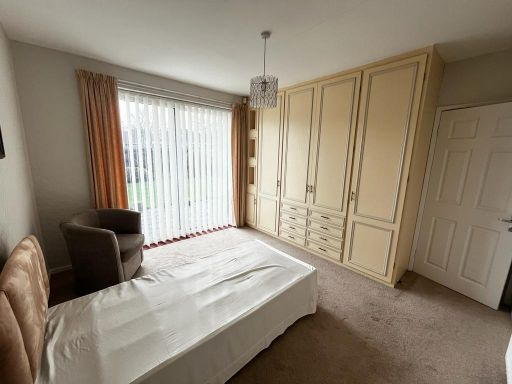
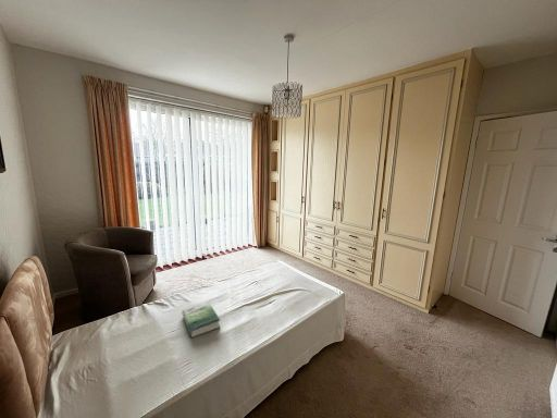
+ book (200, 317)
